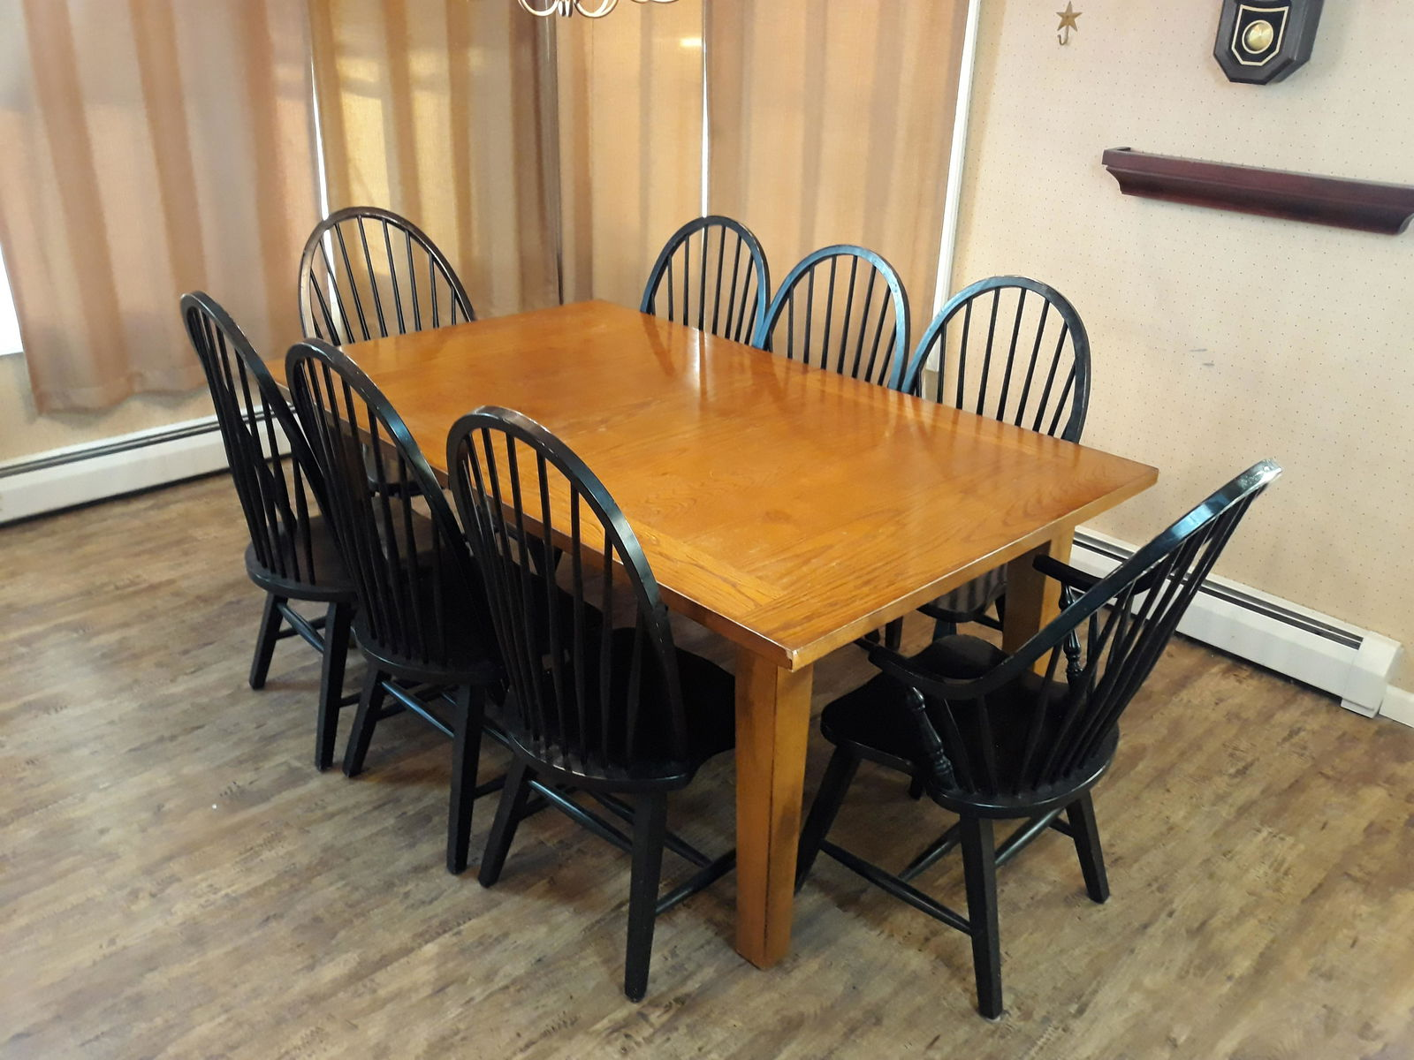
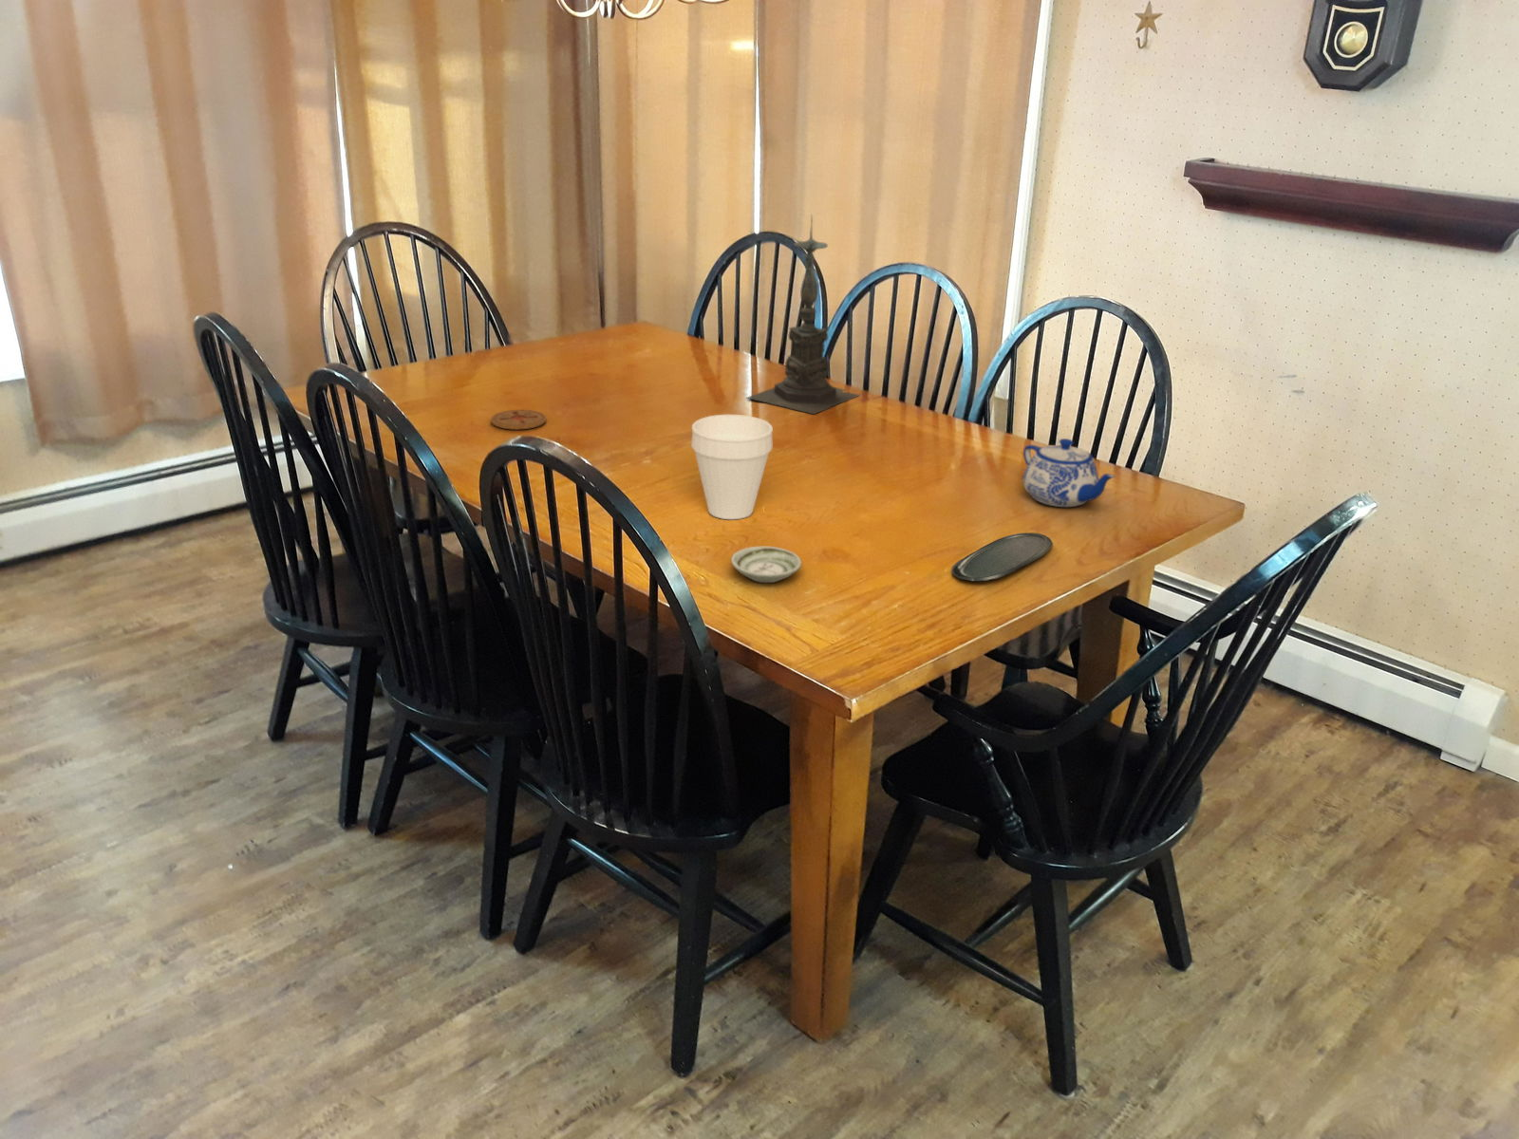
+ coaster (518, 419)
+ candle holder (809, 309)
+ cup (731, 469)
+ oval tray (1003, 555)
+ teapot (1066, 470)
+ saucer (765, 567)
